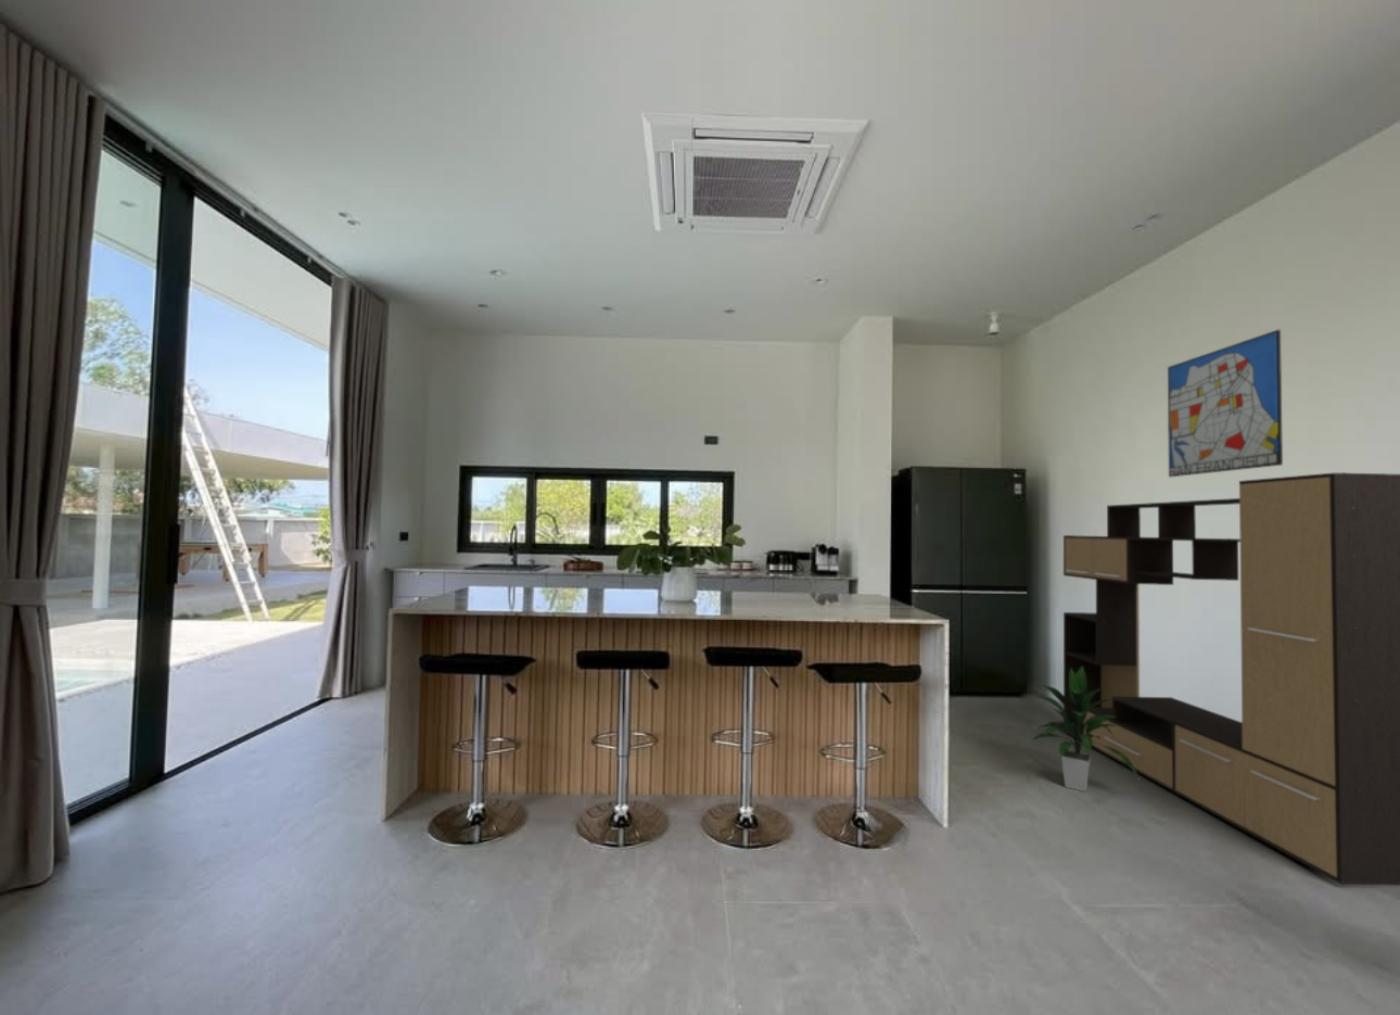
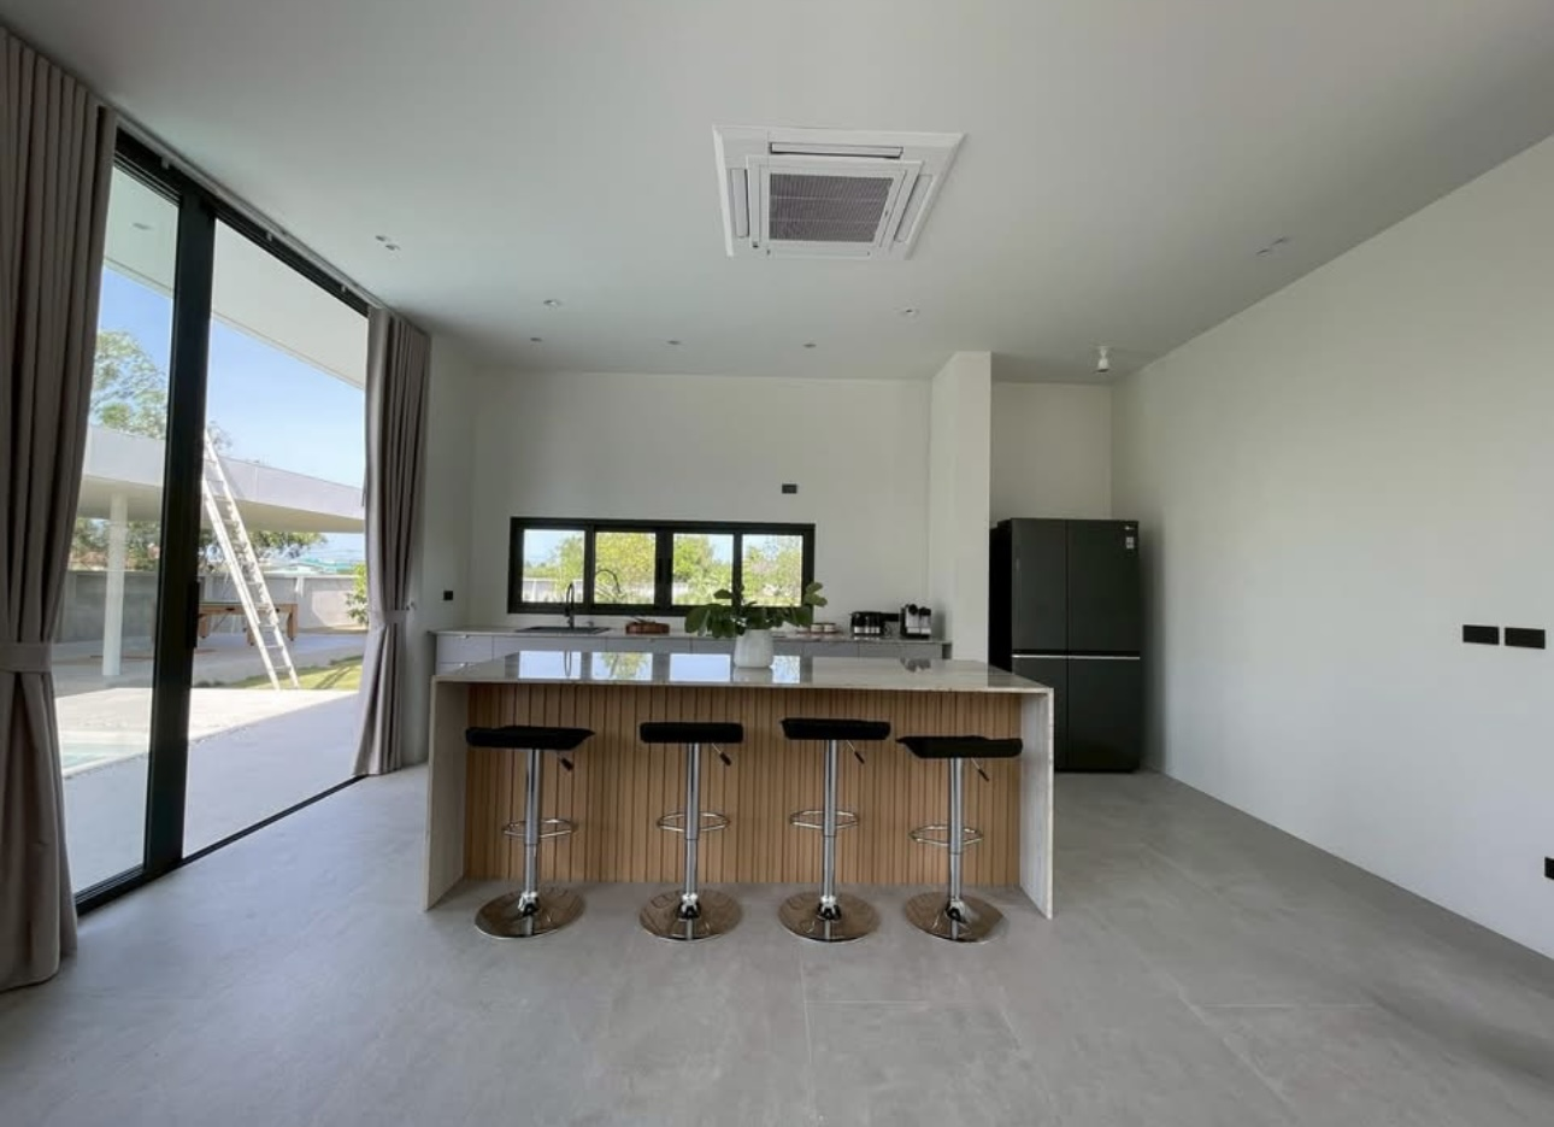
- media console (1138, 634)
- wall art (1218, 411)
- indoor plant (1078, 729)
